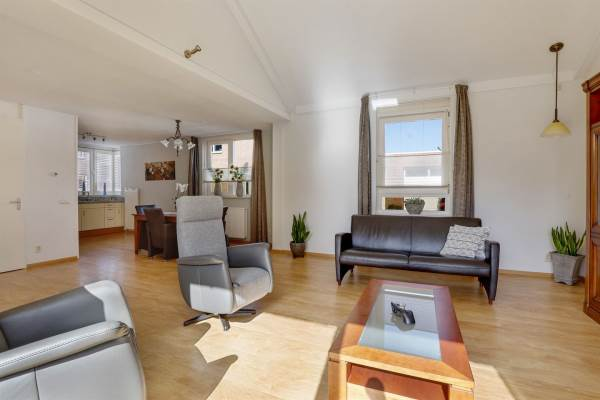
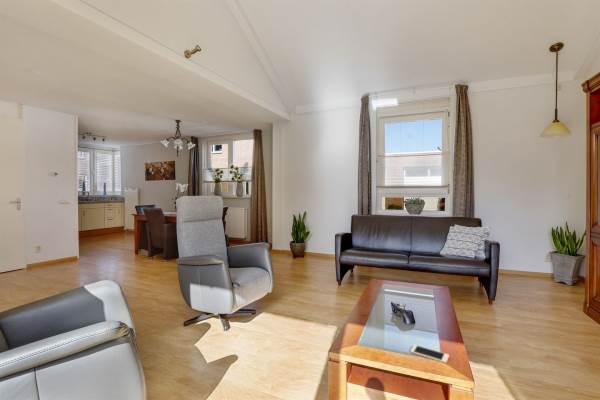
+ cell phone (429, 353)
